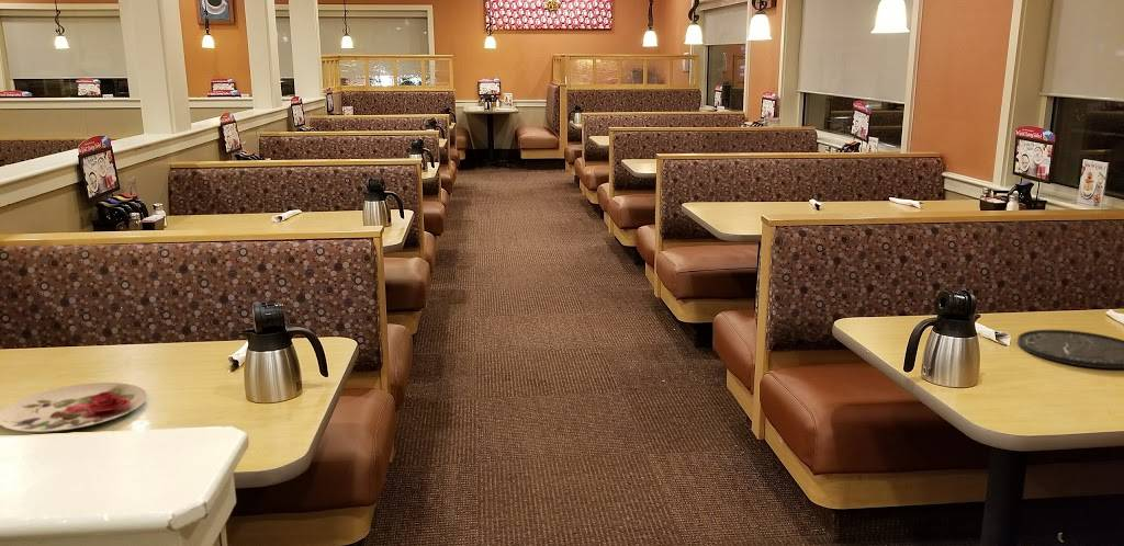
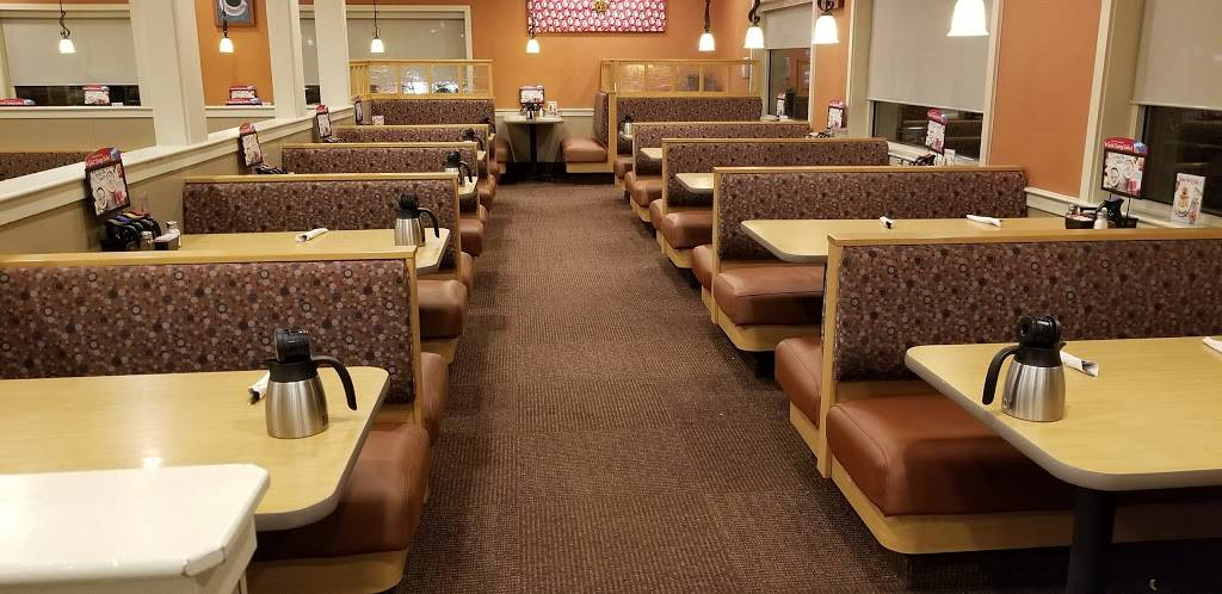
- plate (74, 405)
- plate (1080, 348)
